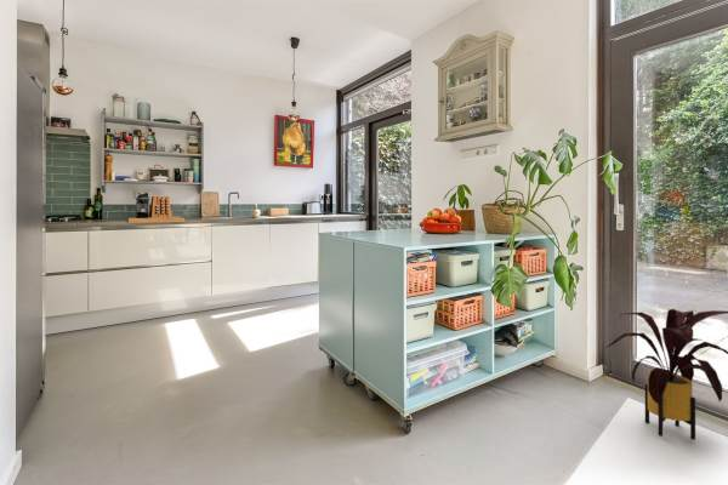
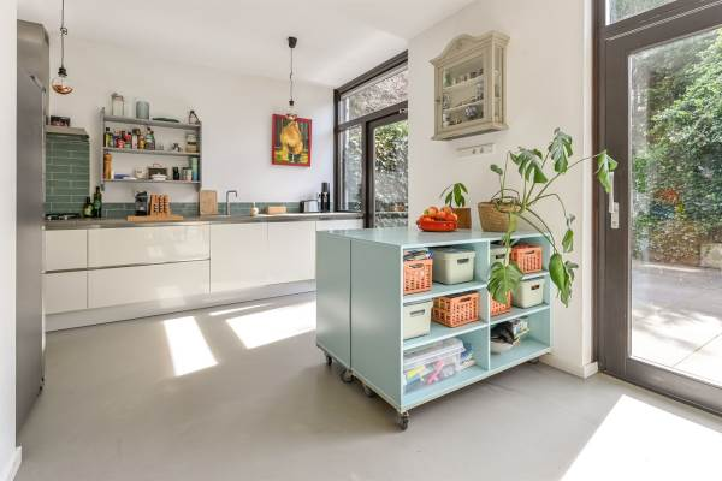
- house plant (670, 366)
